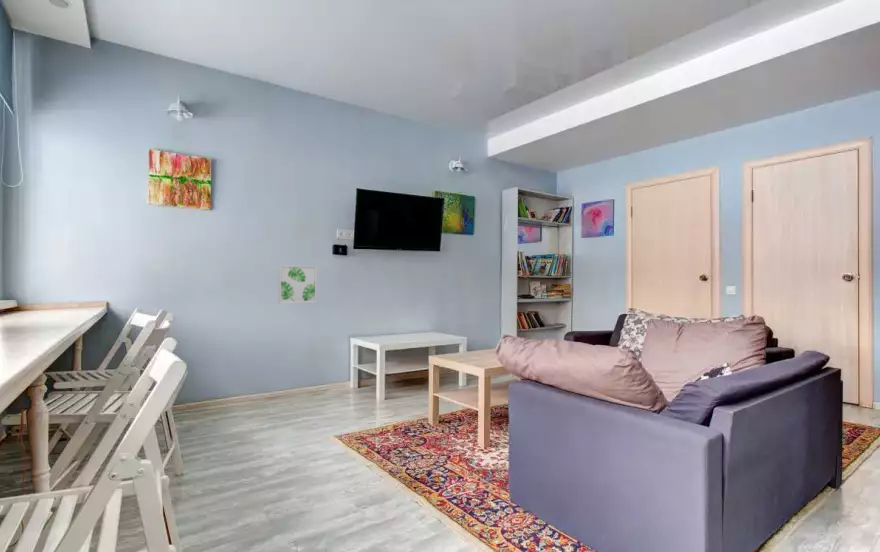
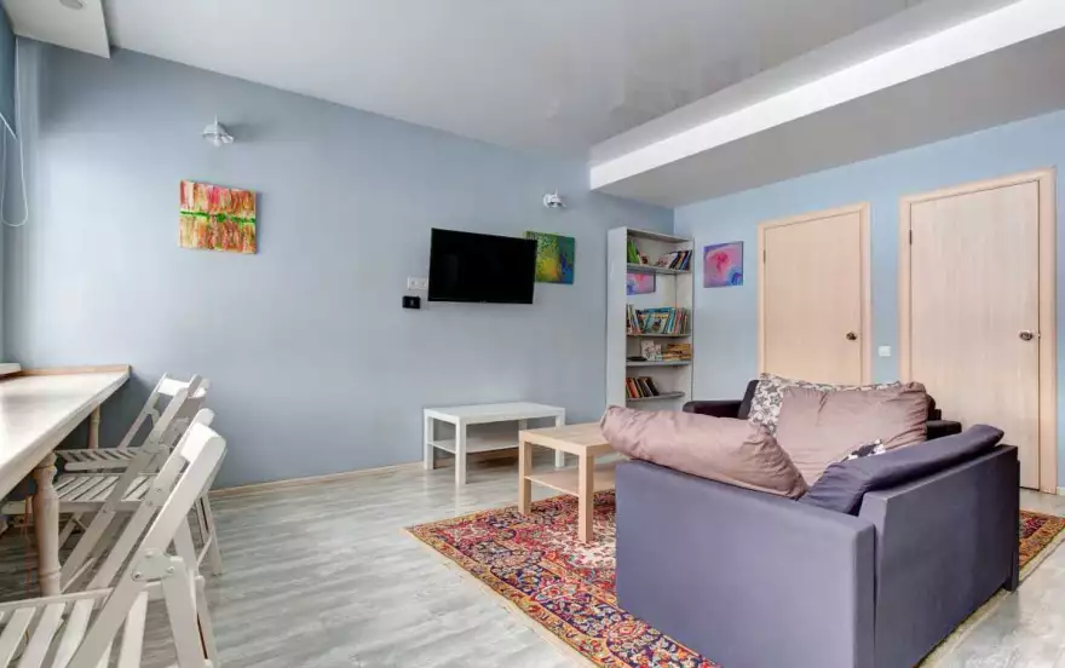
- wall art (297, 284)
